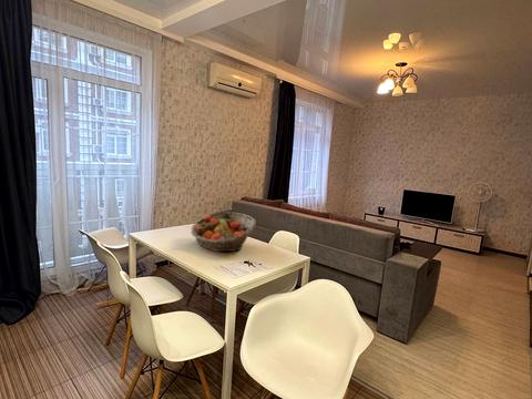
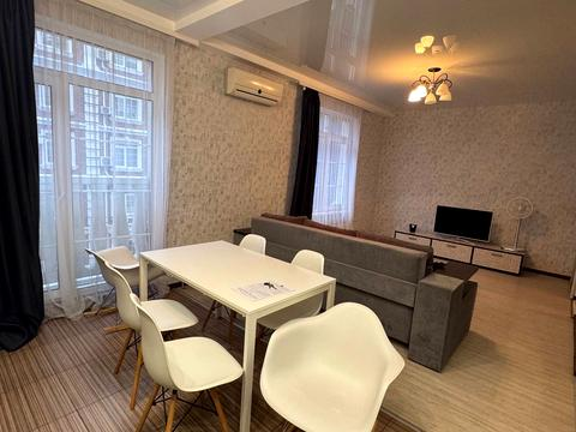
- fruit basket (223, 229)
